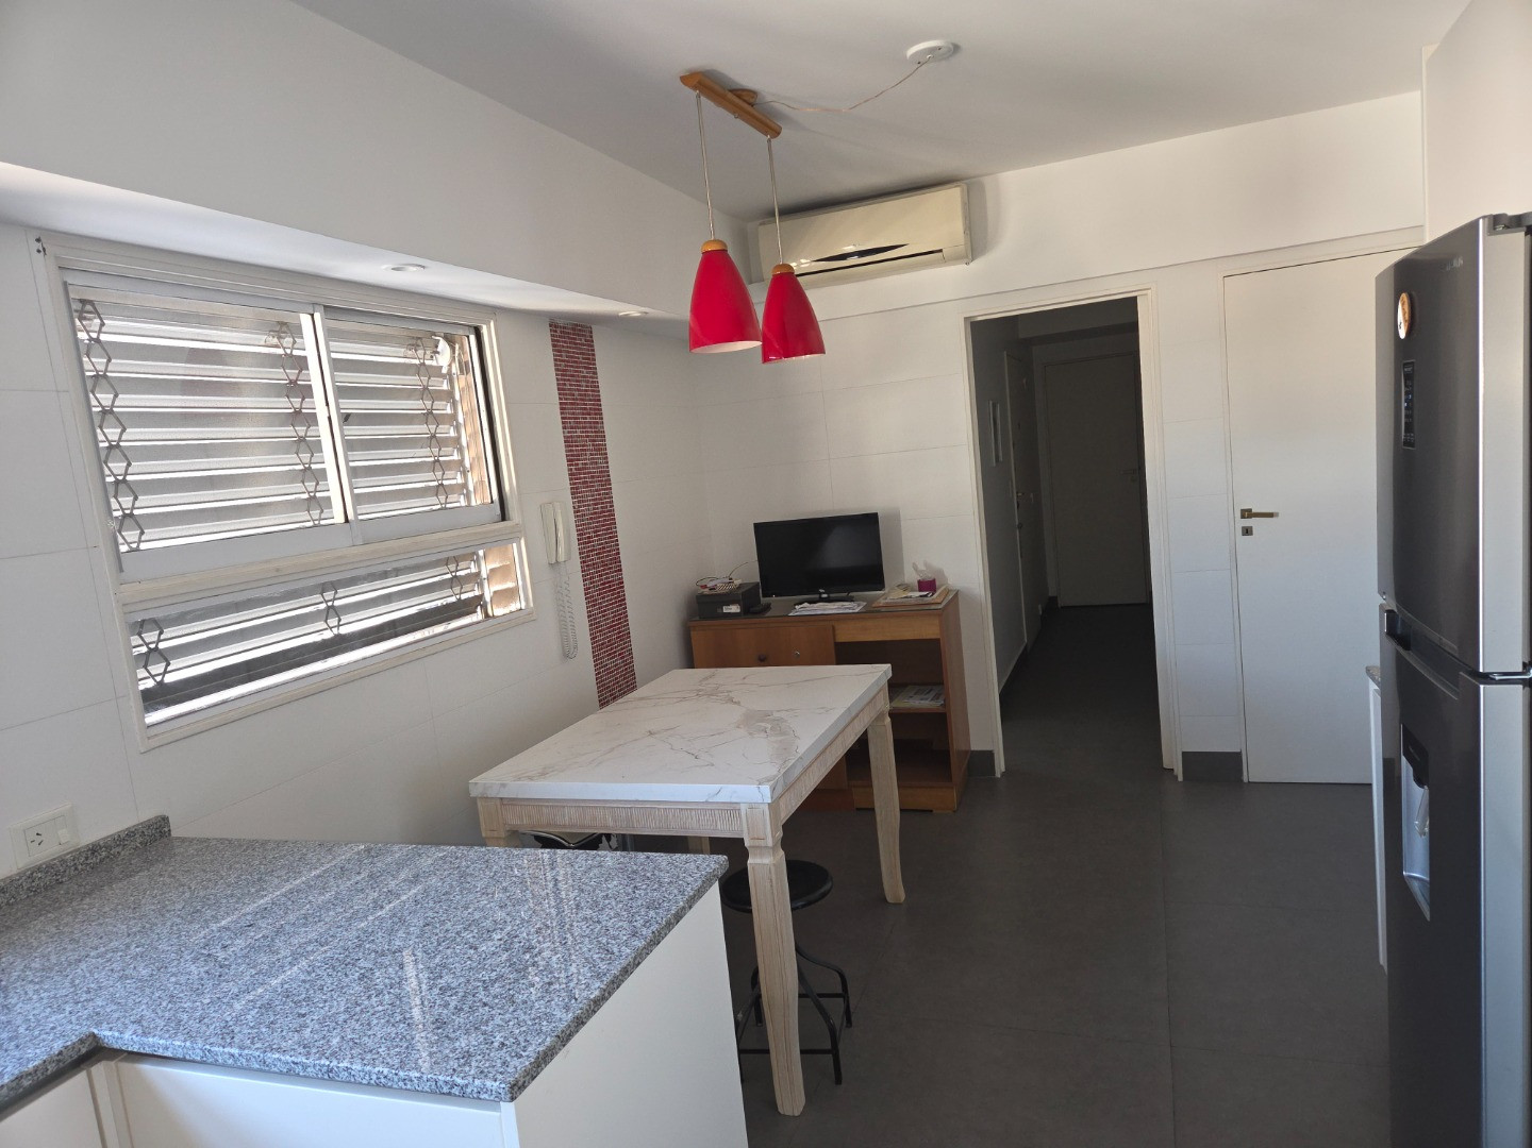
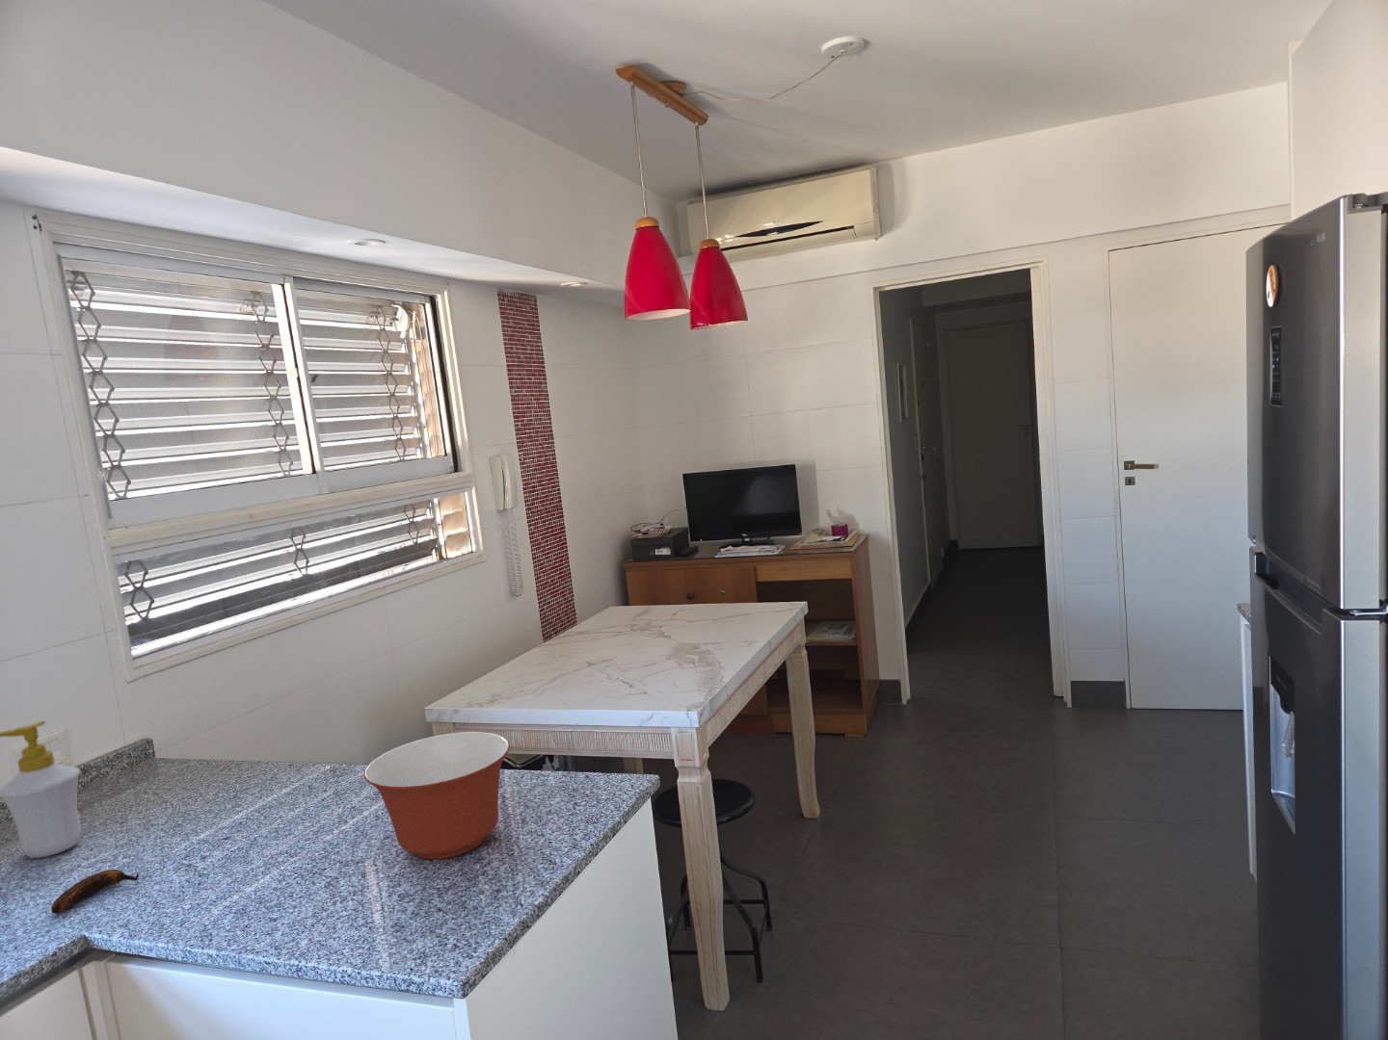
+ mixing bowl (445, 800)
+ soap bottle (40, 787)
+ banana (97, 888)
